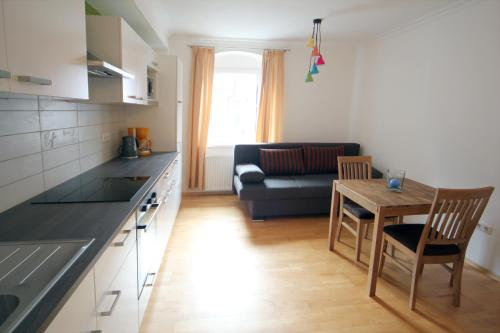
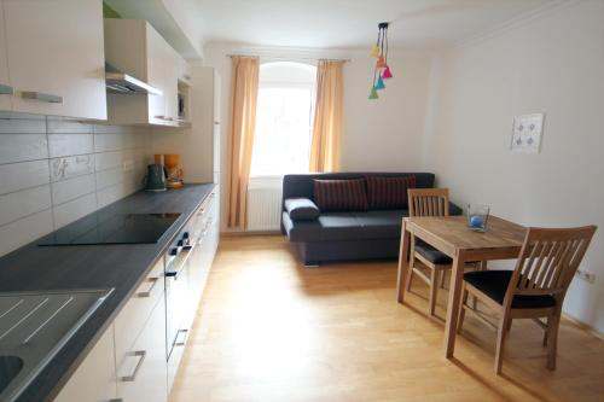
+ wall art (525, 134)
